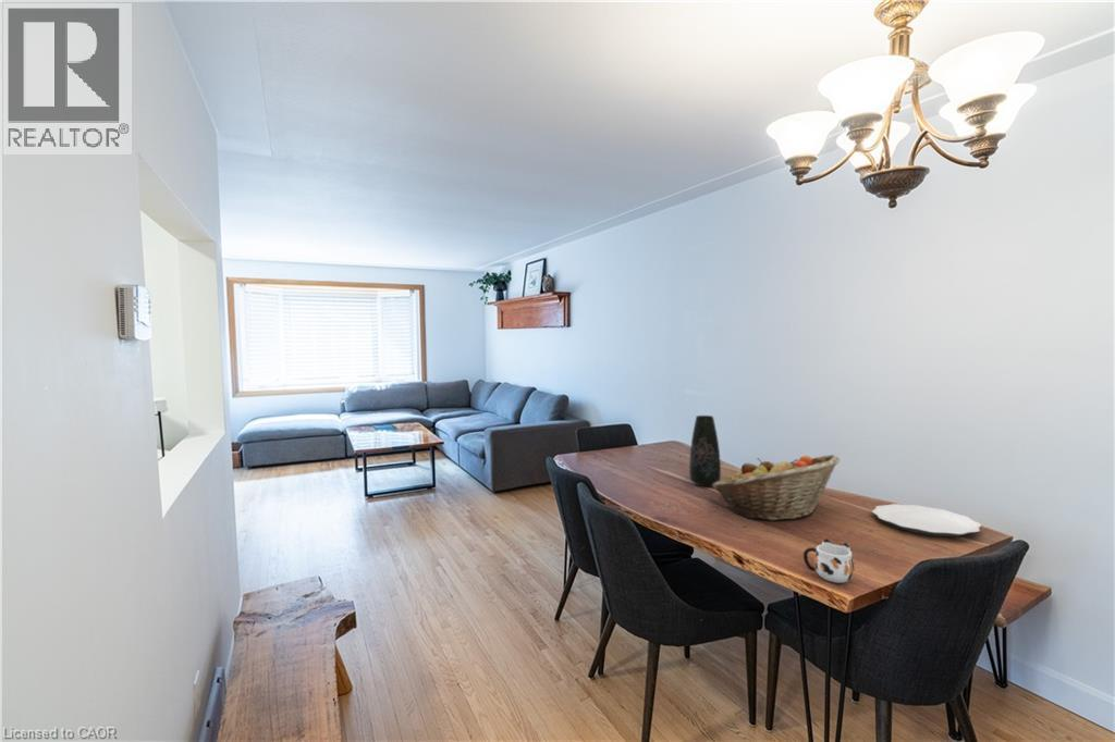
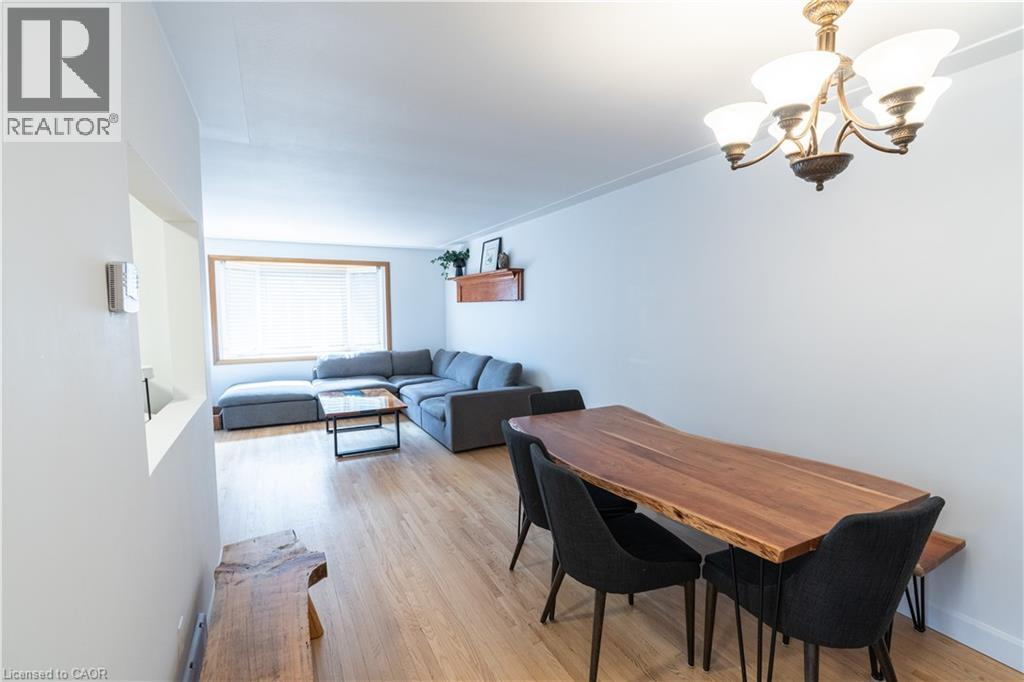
- fruit basket (775, 481)
- vase (704, 449)
- plate (923, 520)
- mug (828, 559)
